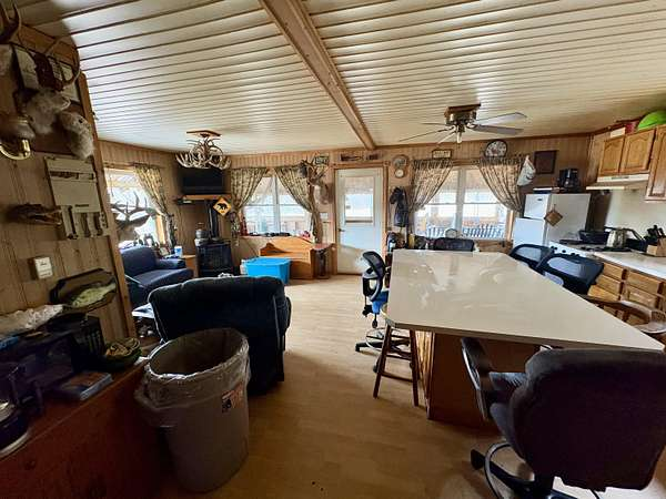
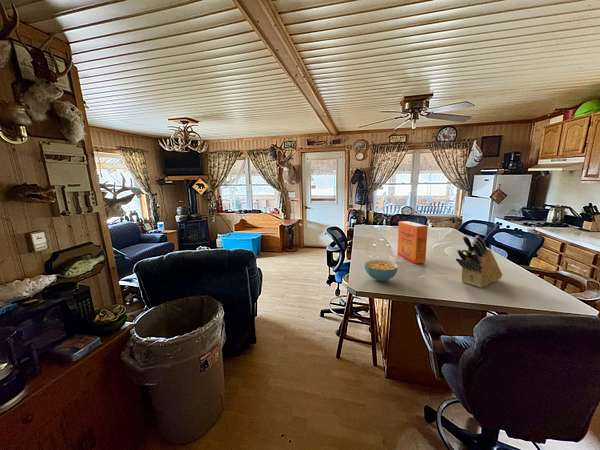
+ knife block (480, 257)
+ cereal box (411, 241)
+ cereal bowl (380, 271)
